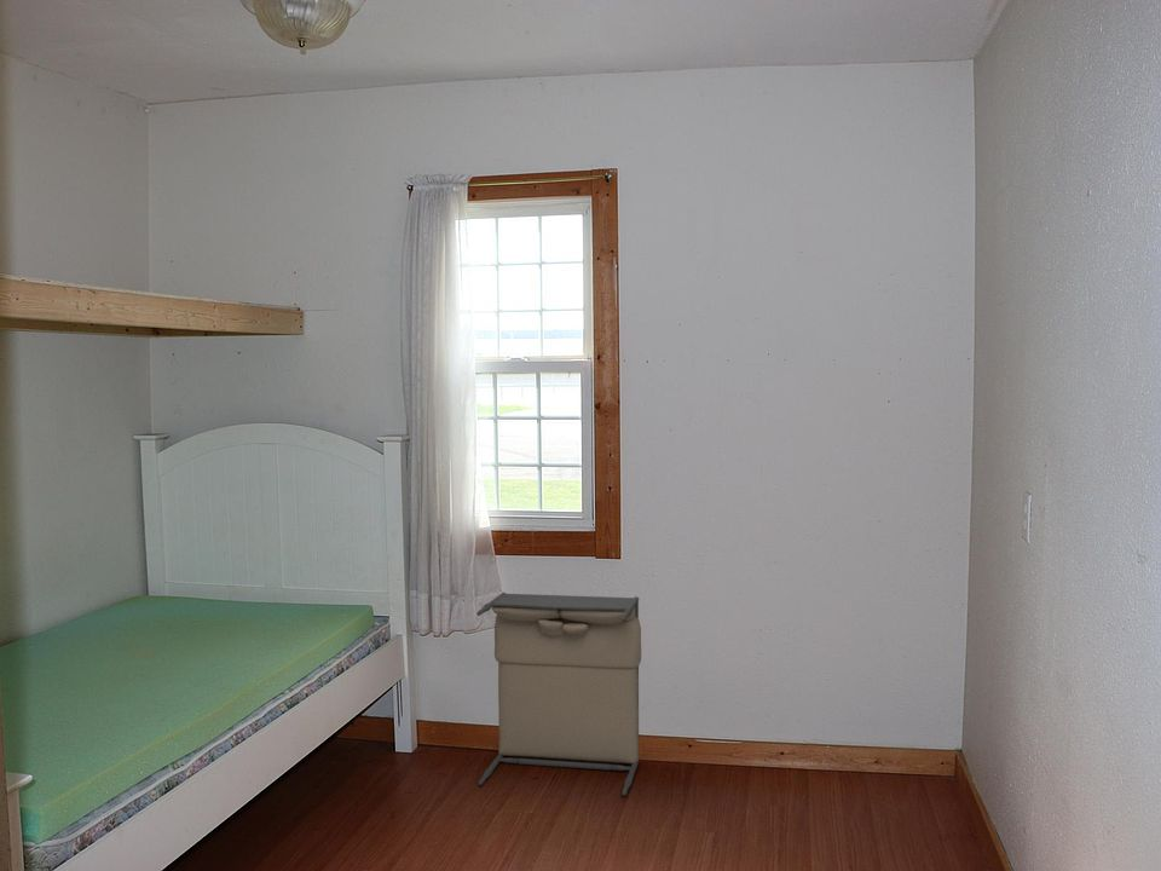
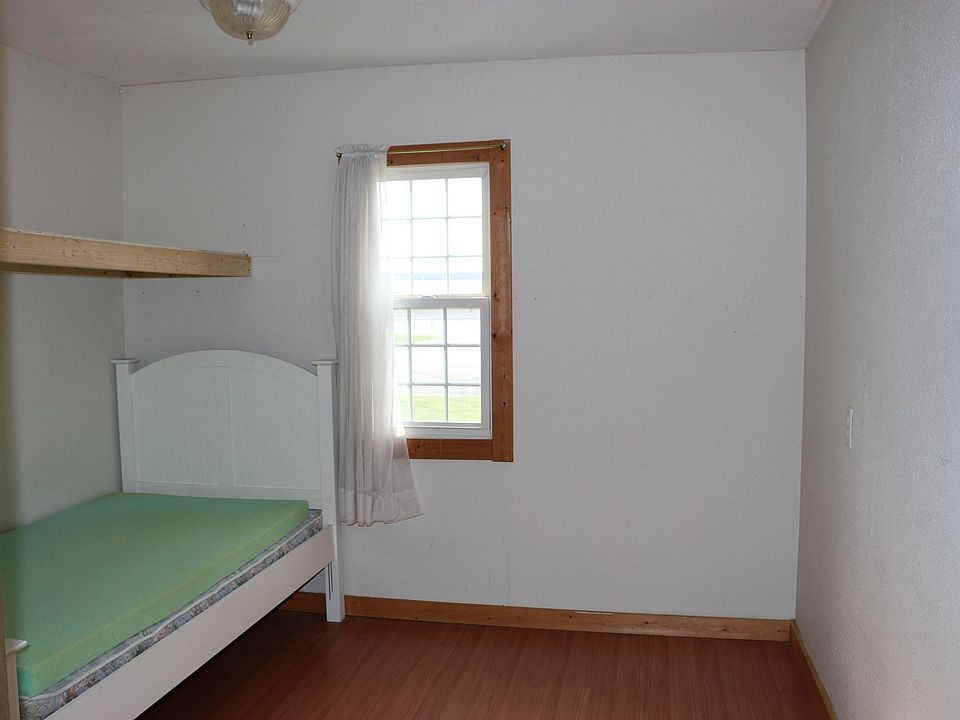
- laundry hamper (560, 688)
